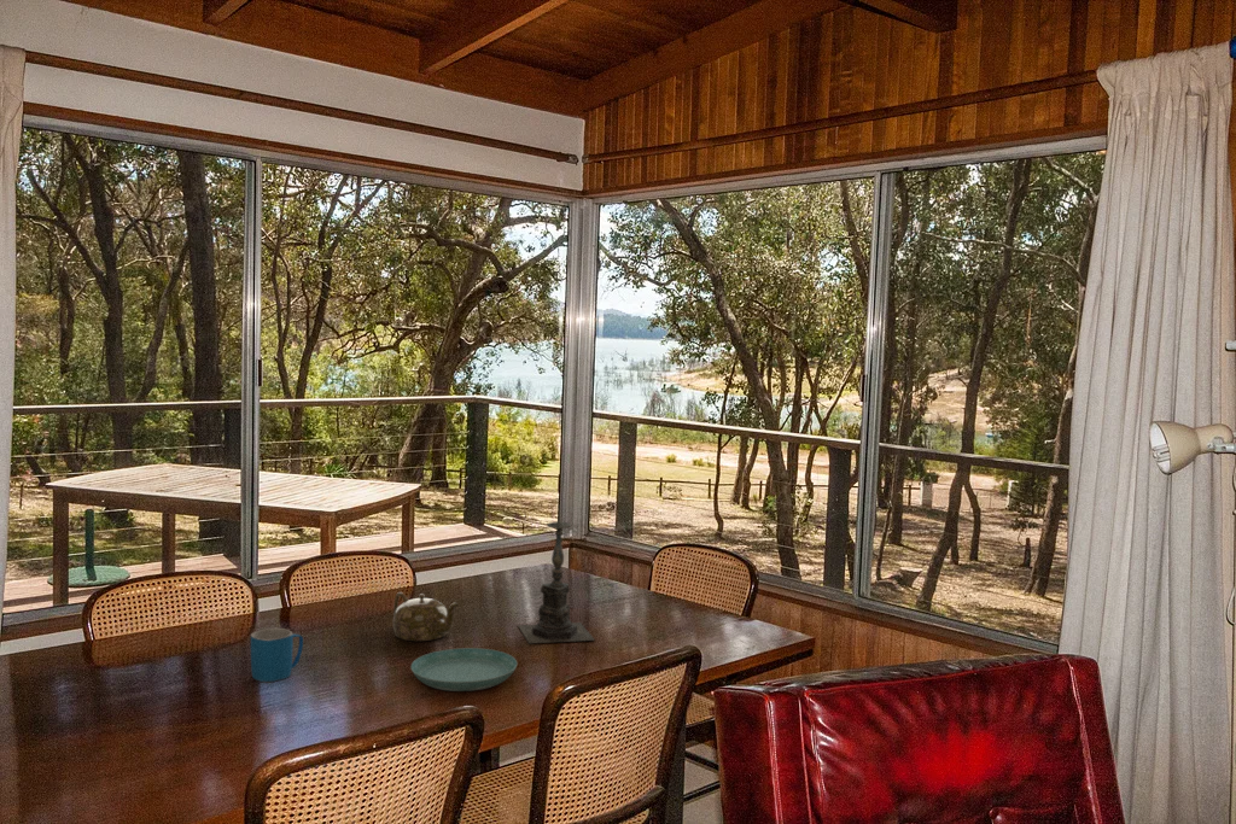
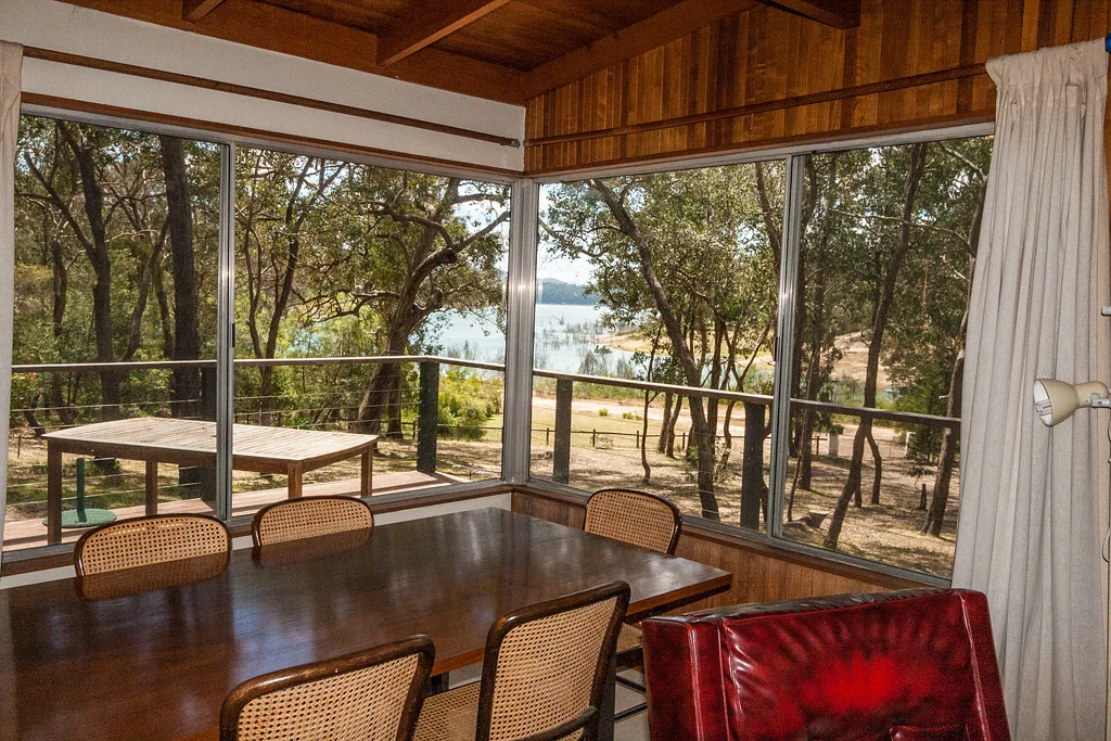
- mug (278, 653)
- saucer (464, 670)
- candle holder (558, 568)
- teapot (424, 614)
